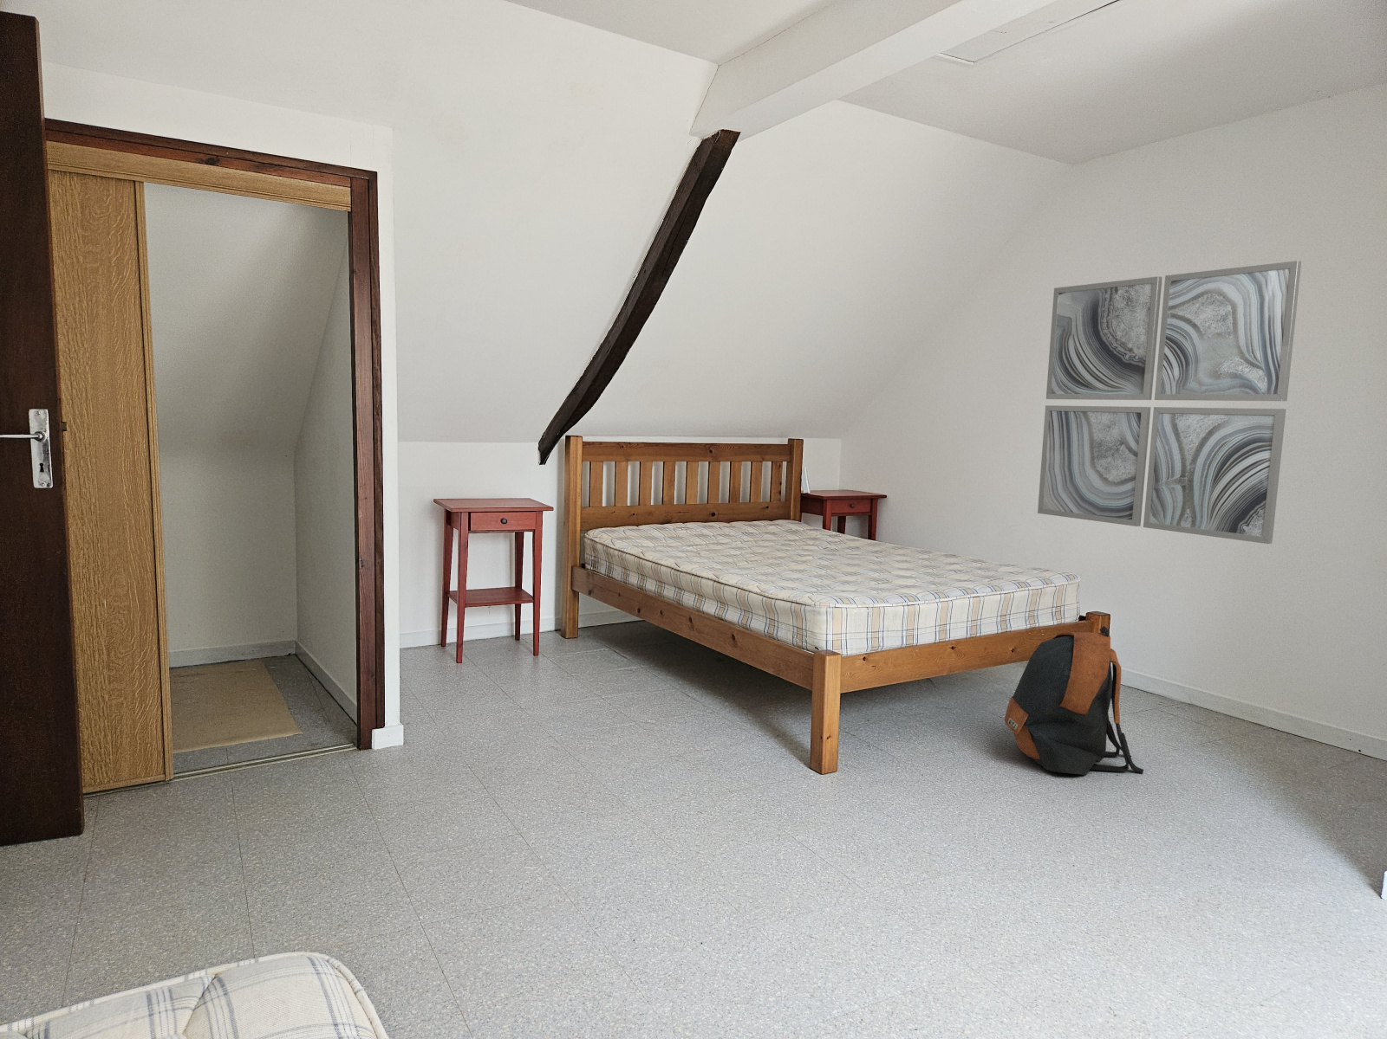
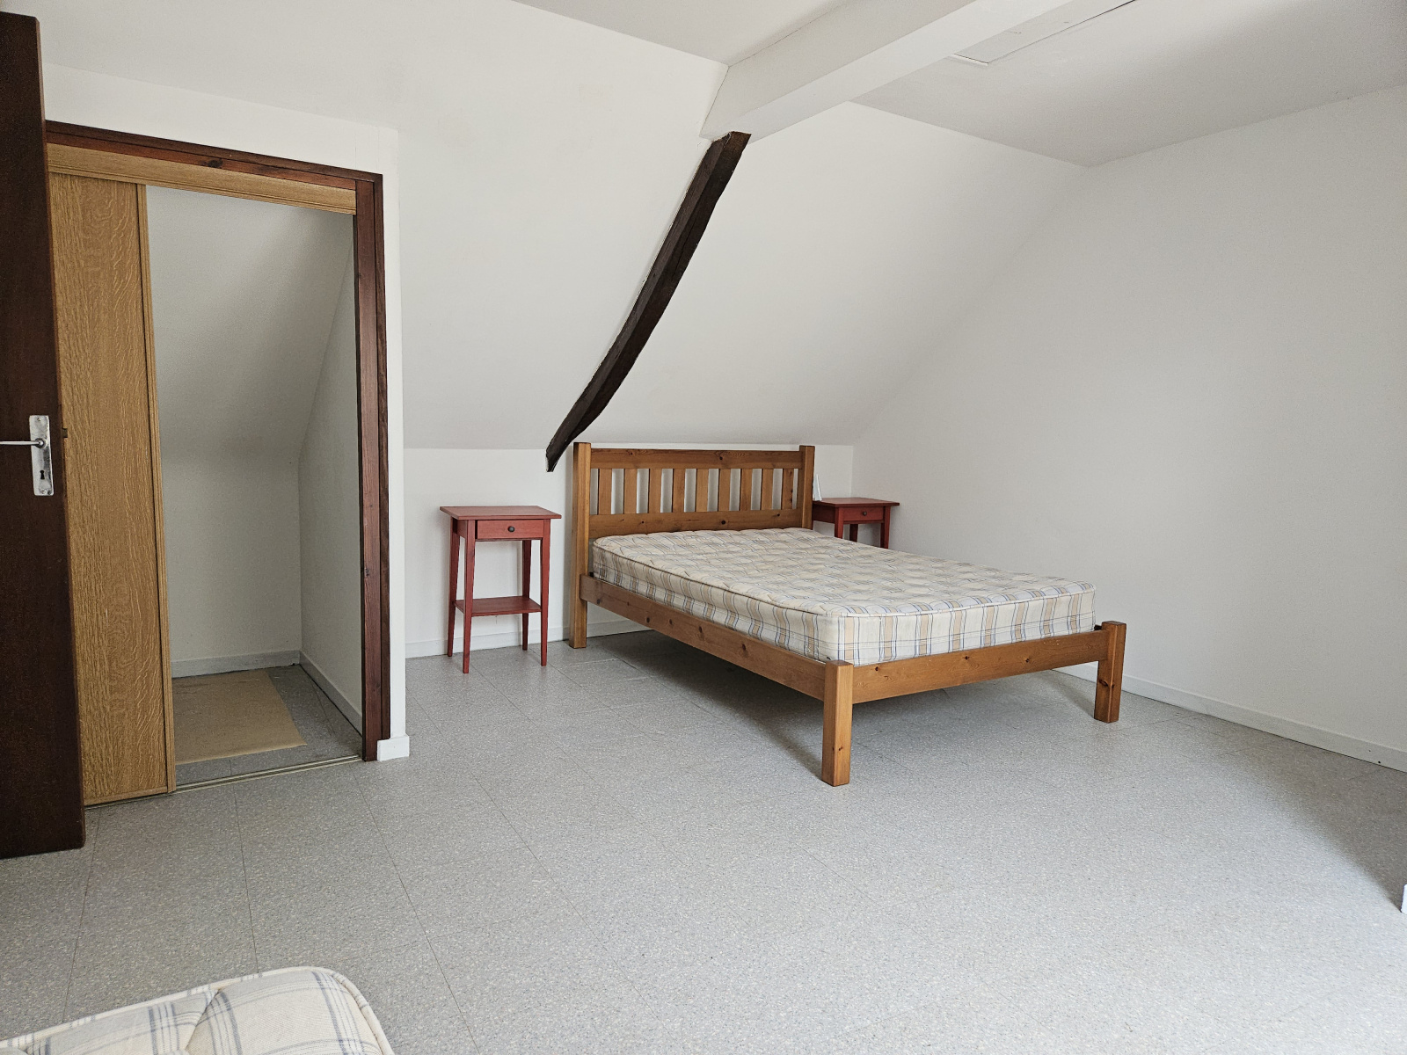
- wall art (1153, 407)
- backpack (1074, 693)
